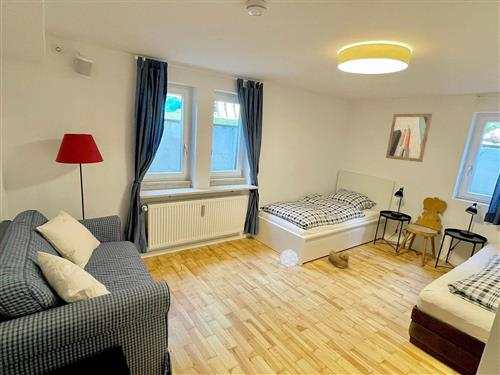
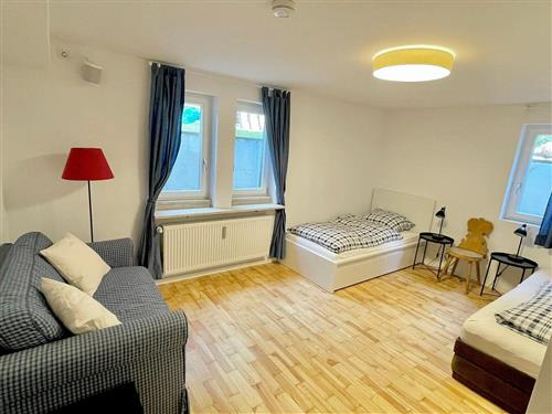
- wall art (407, 137)
- ball (289, 258)
- rubber duck (338, 255)
